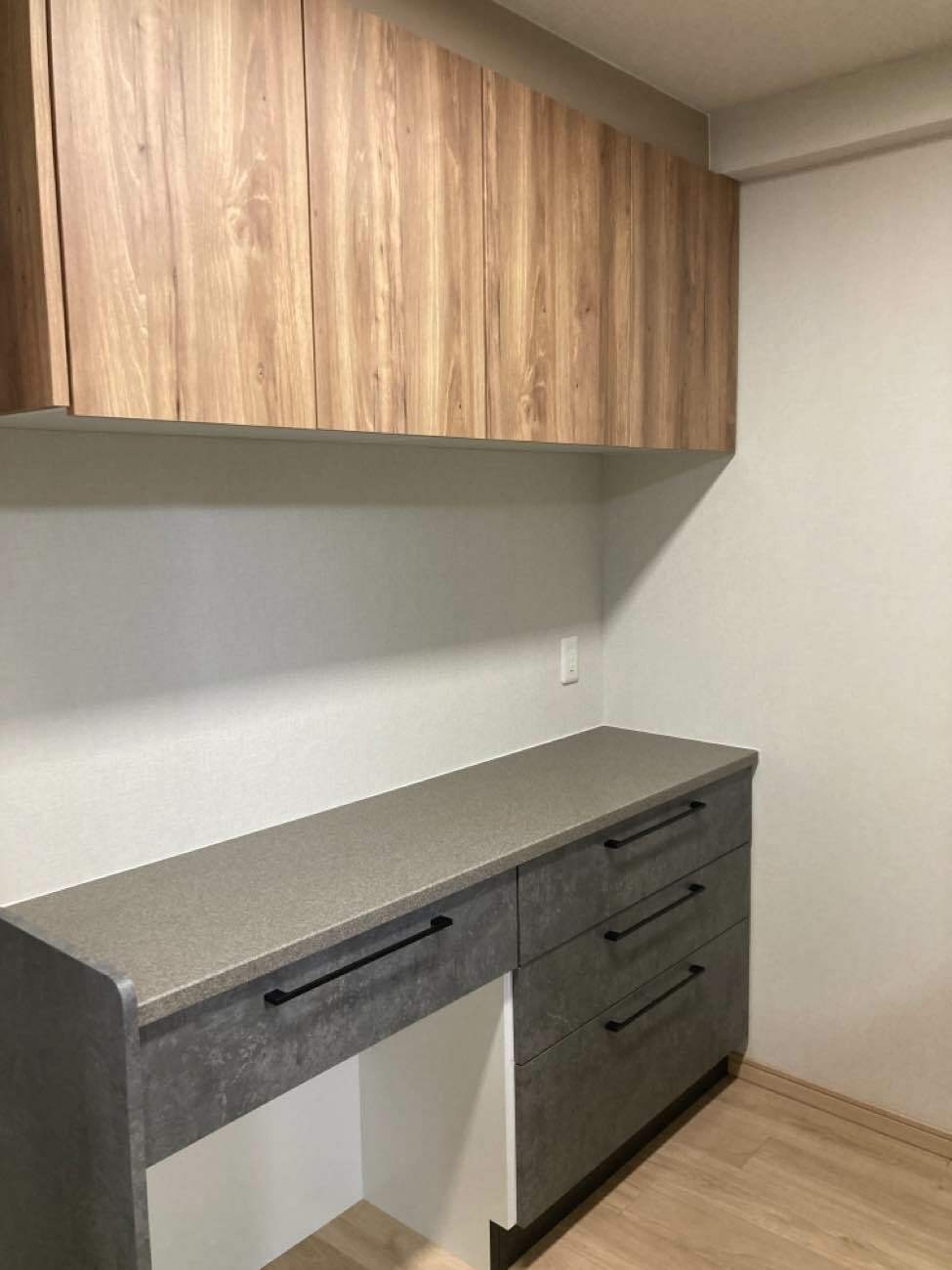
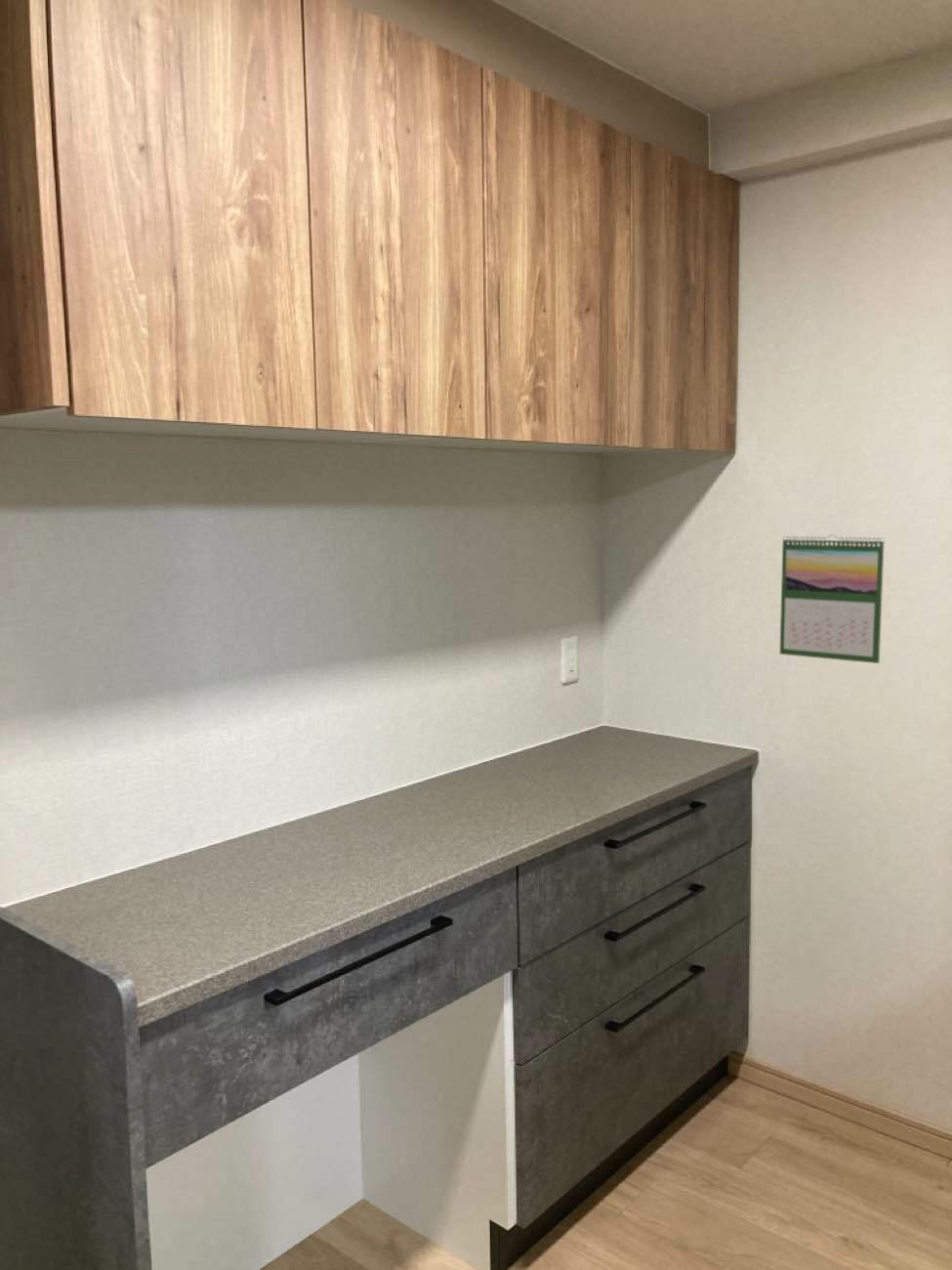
+ calendar (830, 597)
